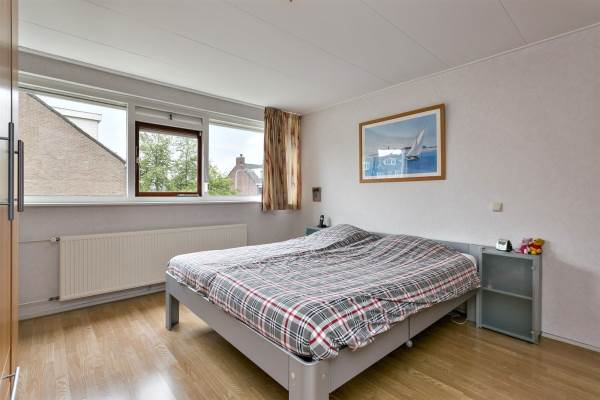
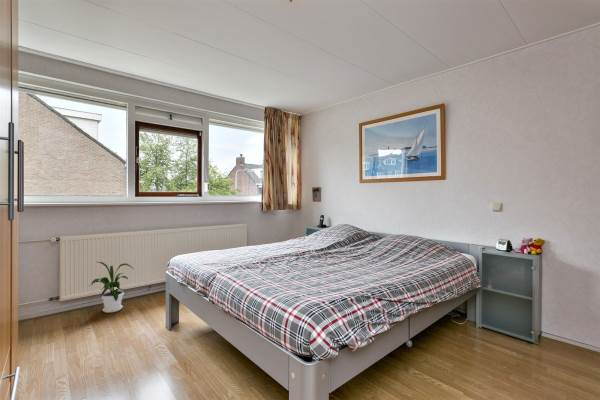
+ house plant (111, 285)
